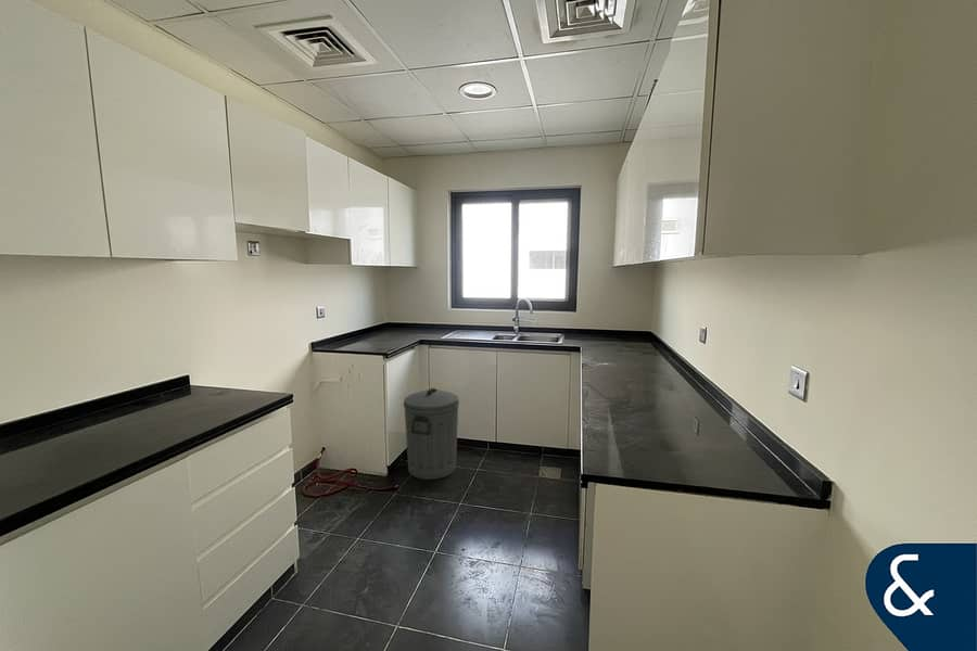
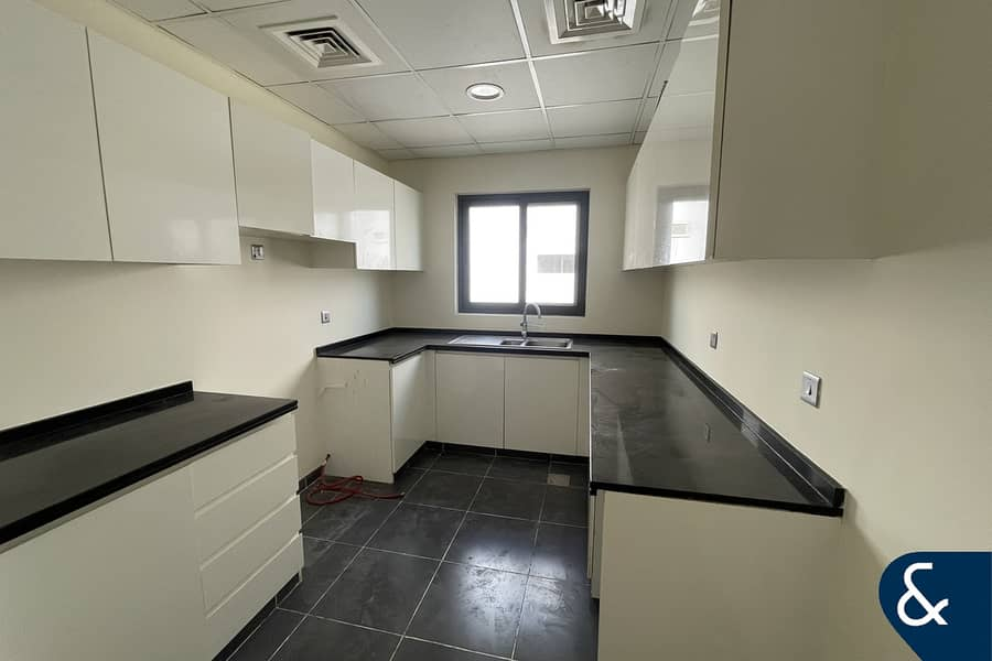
- trash can (431, 429)
